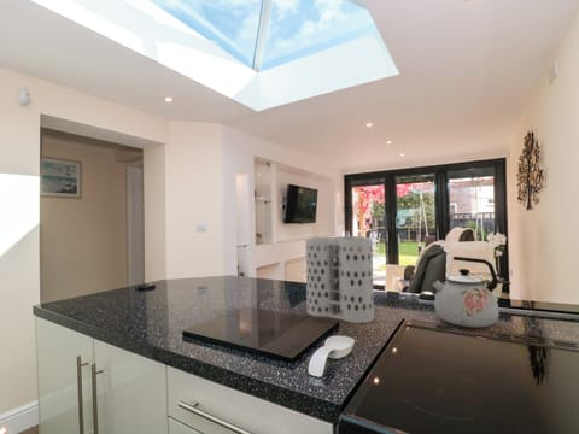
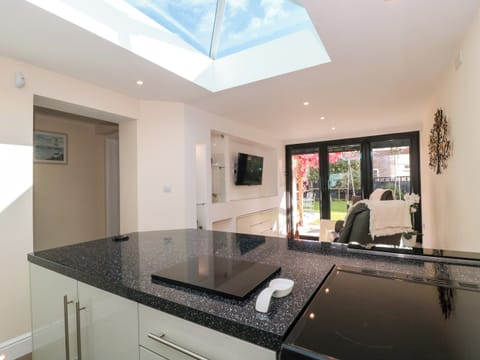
- kettle (463, 289)
- utensil holder (345, 275)
